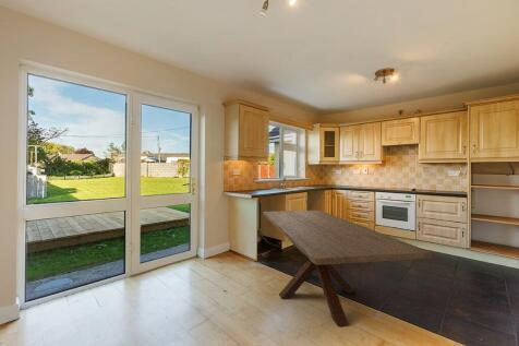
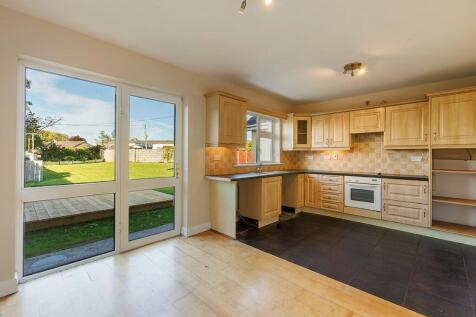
- dining table (317, 259)
